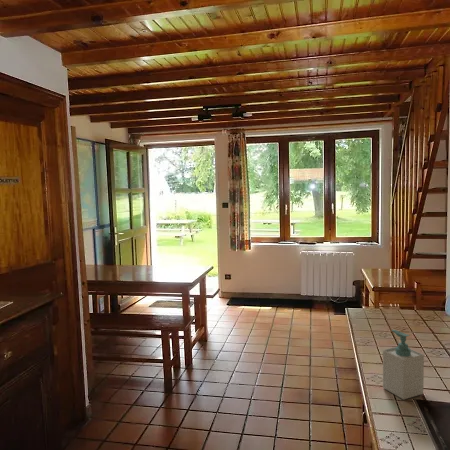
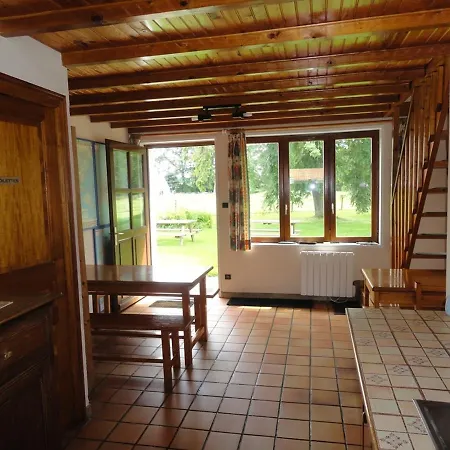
- soap bottle (402, 362)
